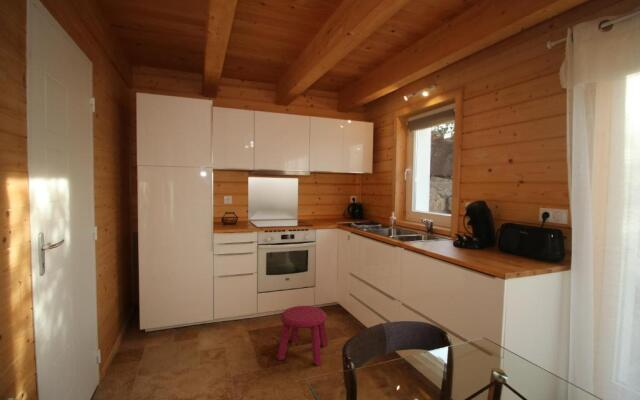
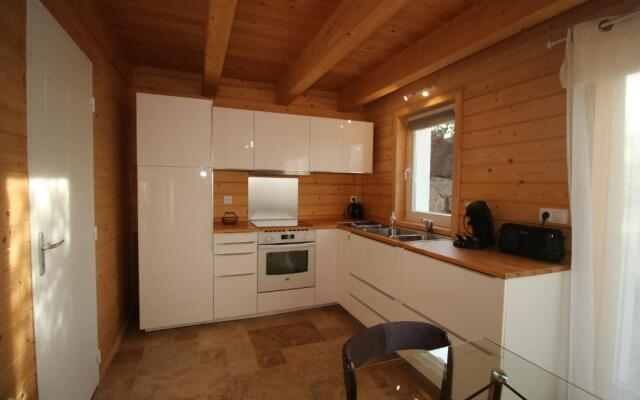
- stool (303, 327)
